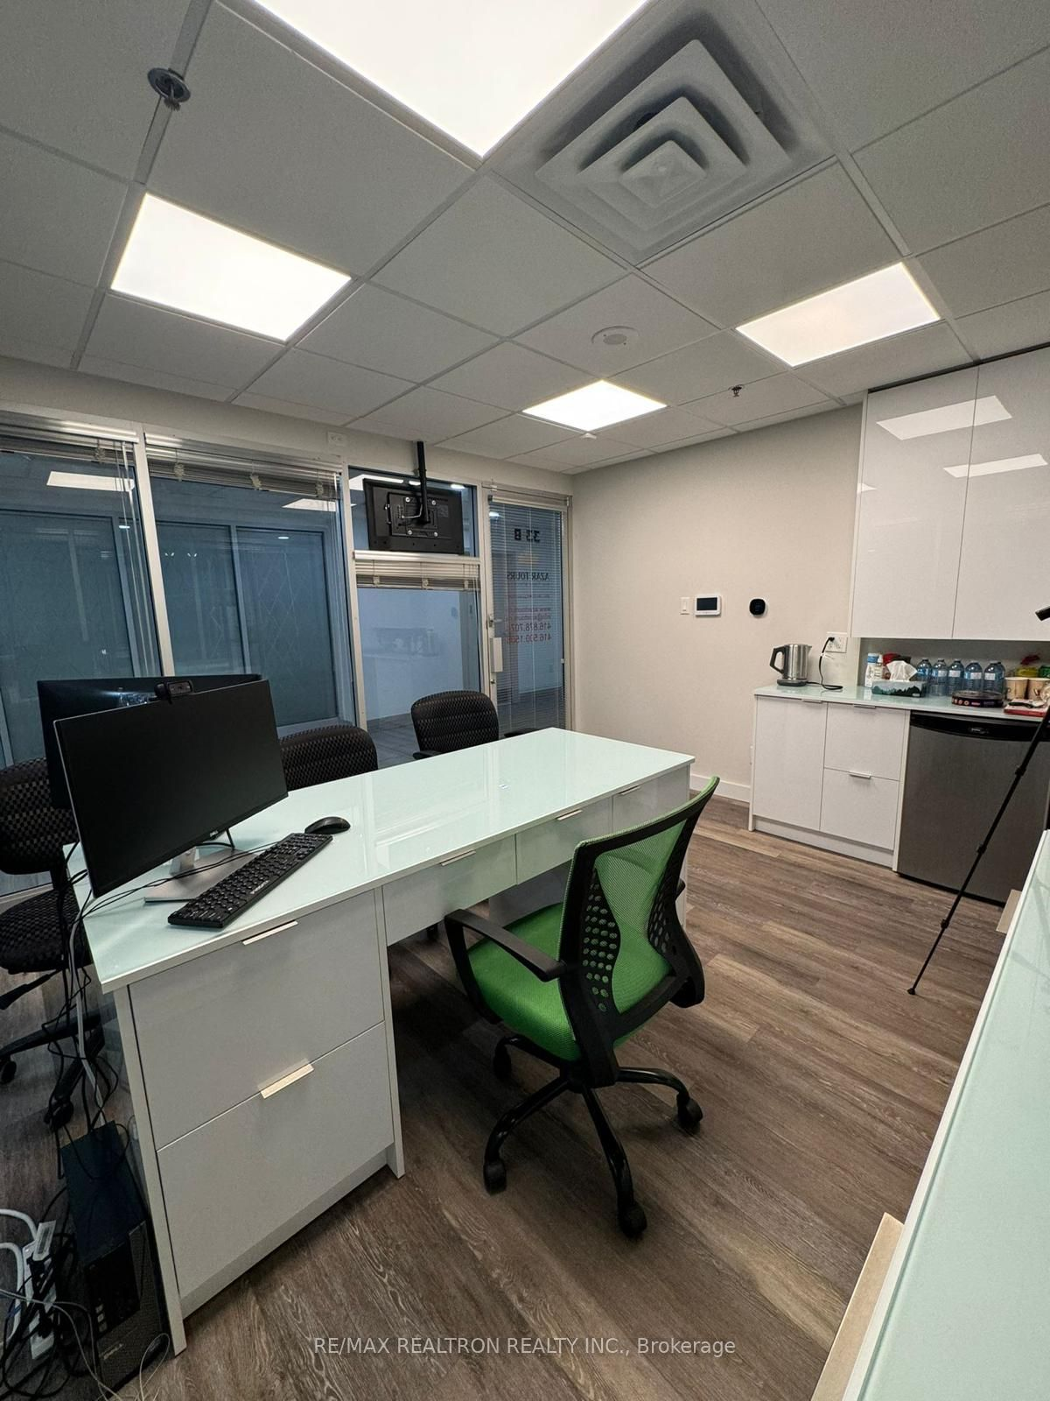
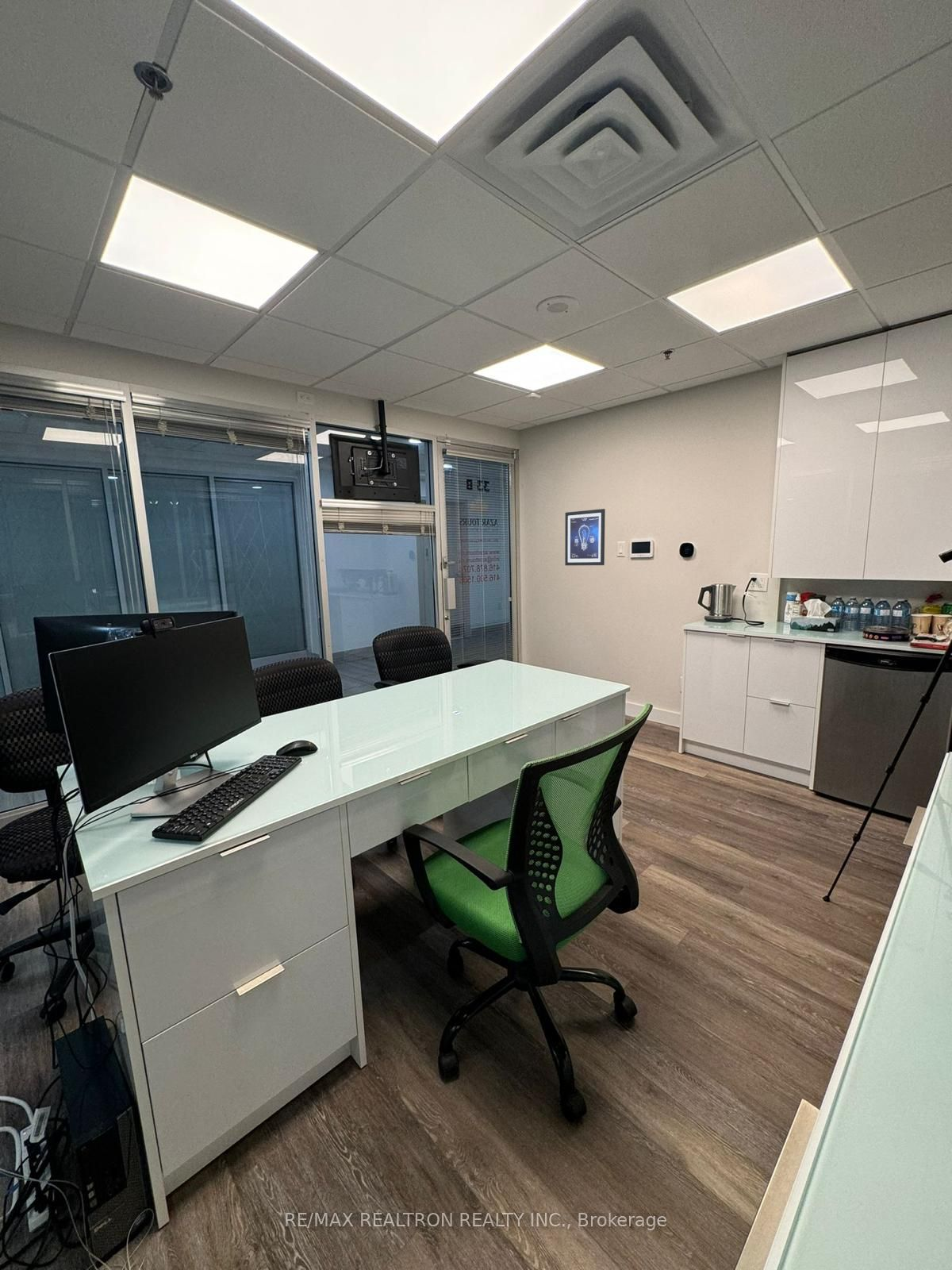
+ wall art (584, 538)
